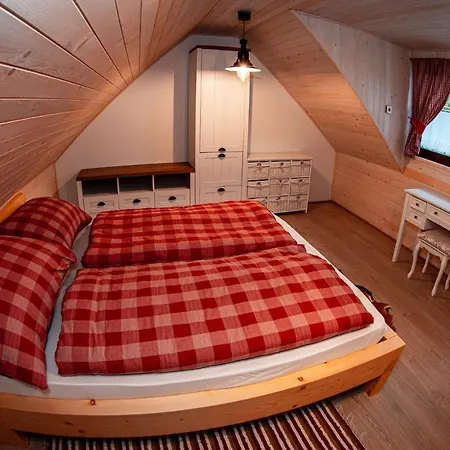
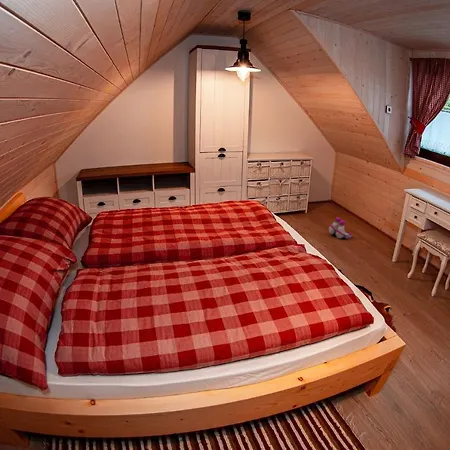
+ boots (340, 227)
